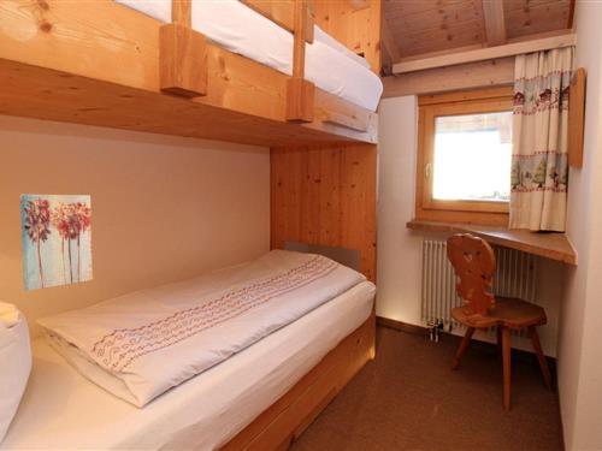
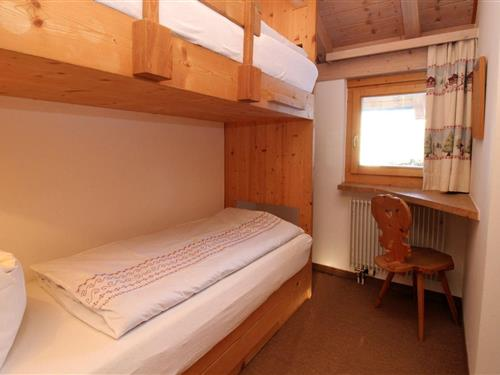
- wall art (58, 239)
